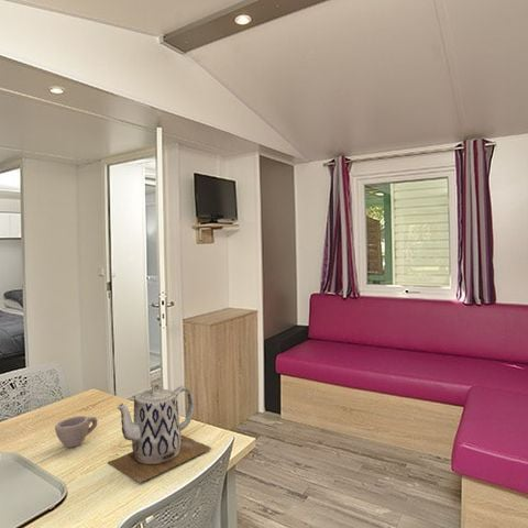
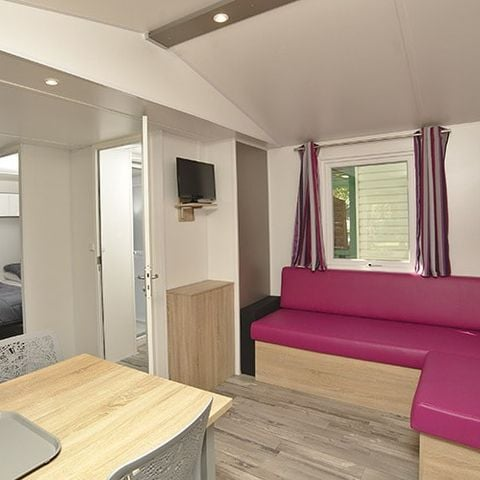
- cup (77, 431)
- teapot (160, 419)
